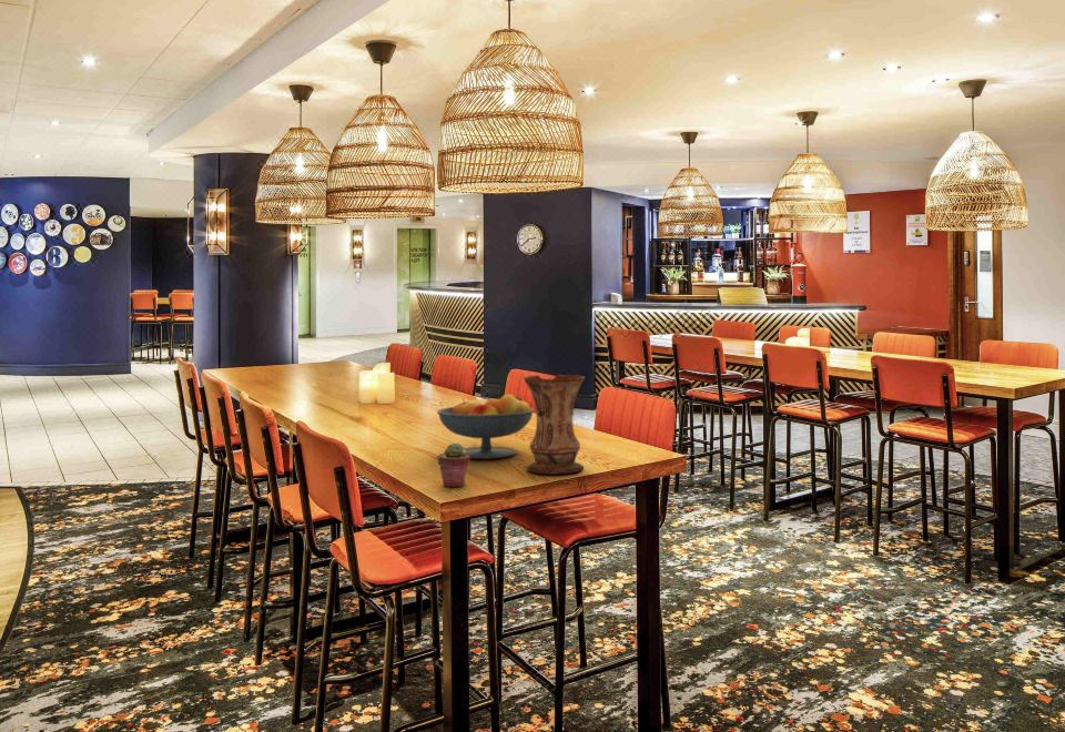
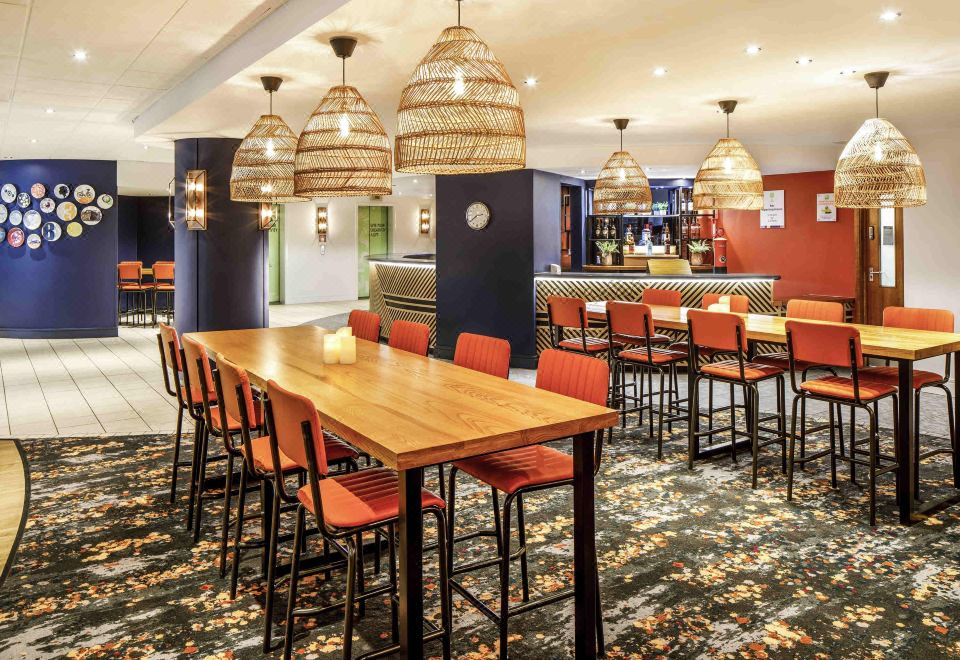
- vase (555, 423)
- fruit bowl (486, 424)
- potted succulent (454, 464)
